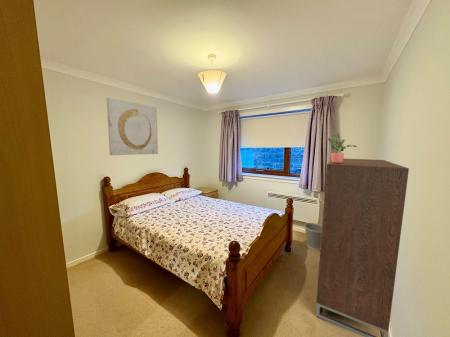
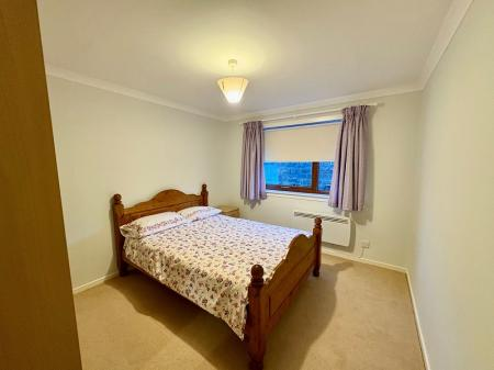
- dresser (352, 229)
- potted plant (343, 147)
- wastebasket (315, 236)
- wall art (135, 129)
